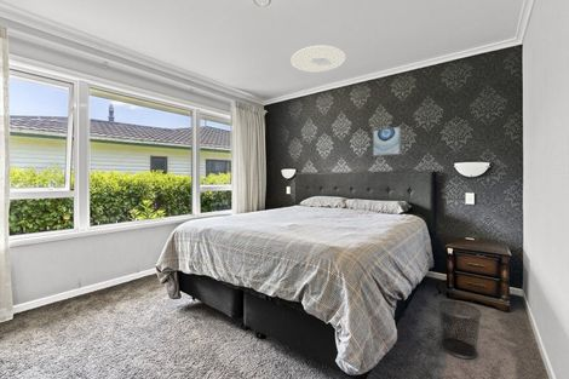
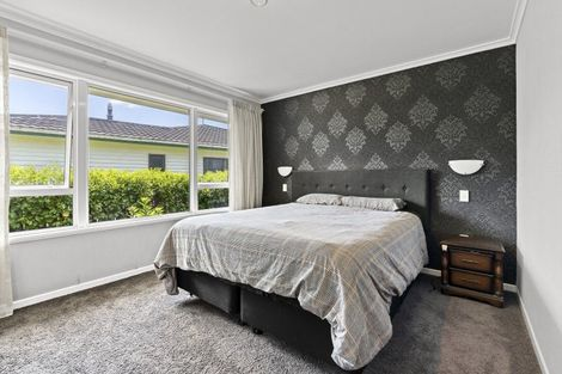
- wall art (386, 142)
- ceiling light (317, 57)
- waste bin (458, 328)
